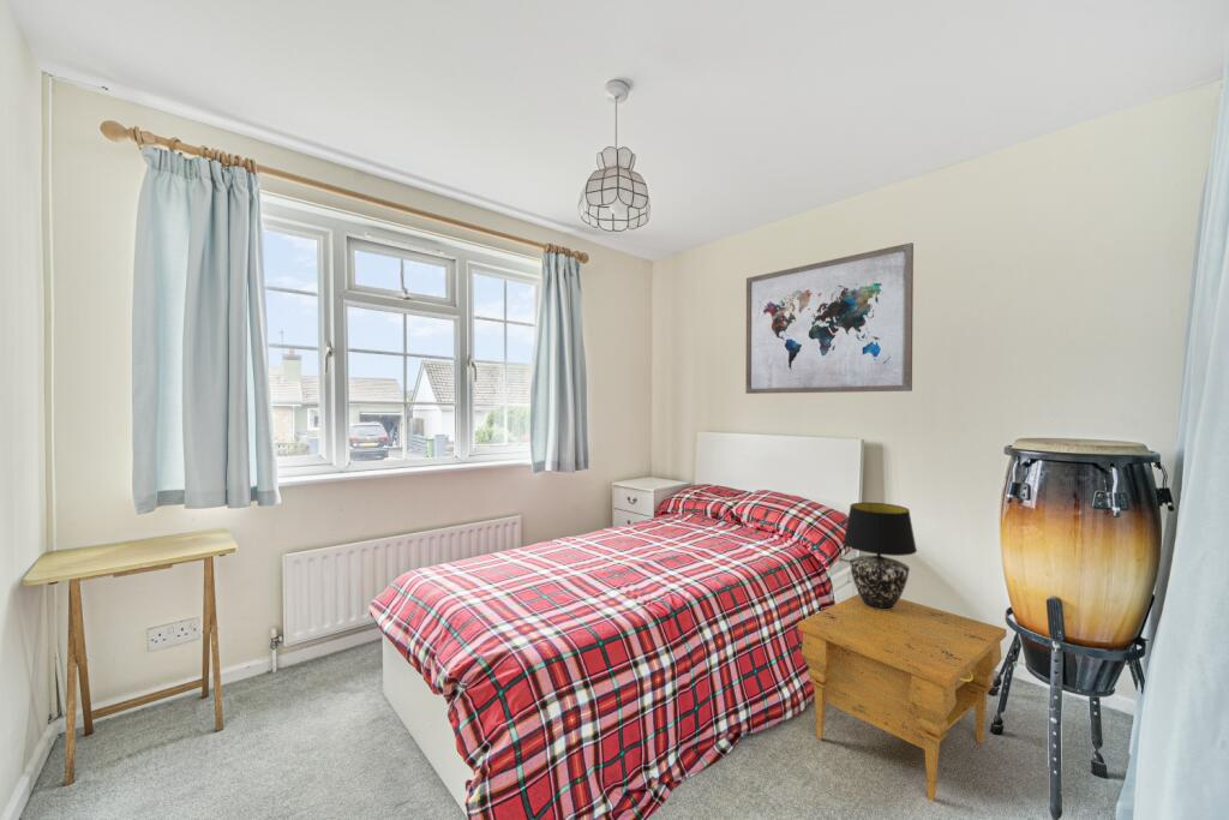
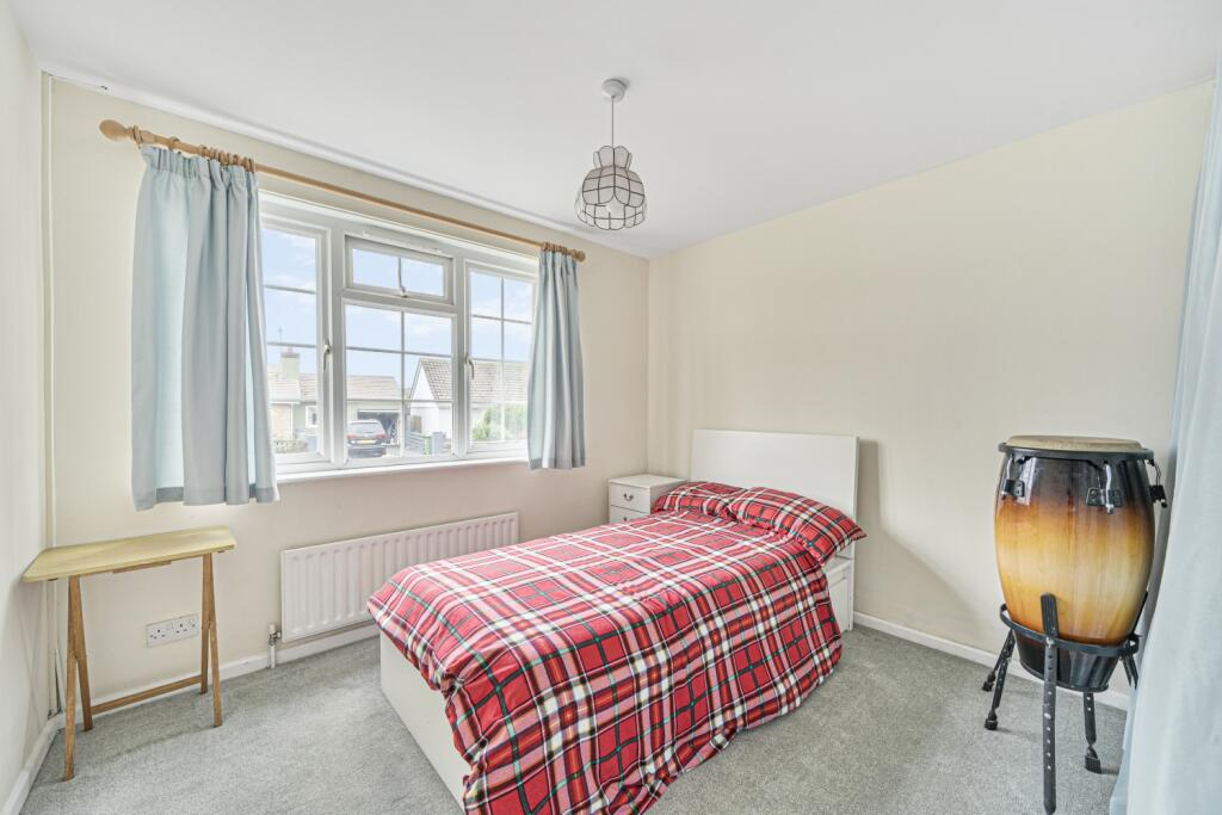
- table lamp (879, 555)
- nightstand (899, 682)
- wall art (819, 328)
